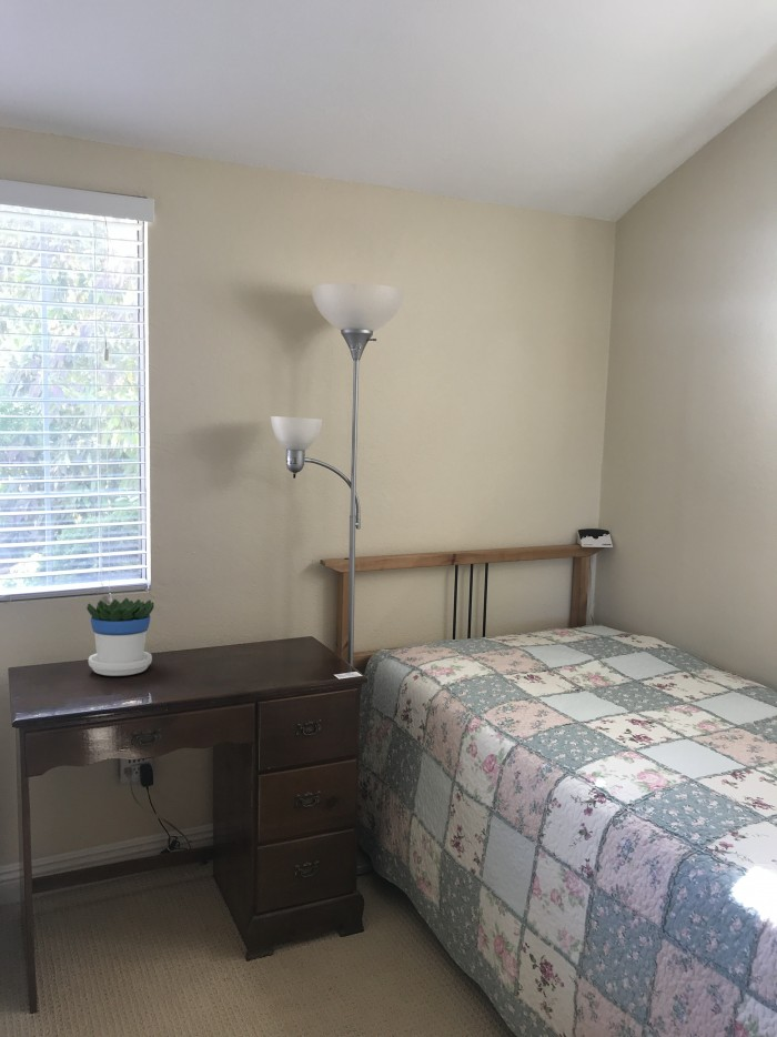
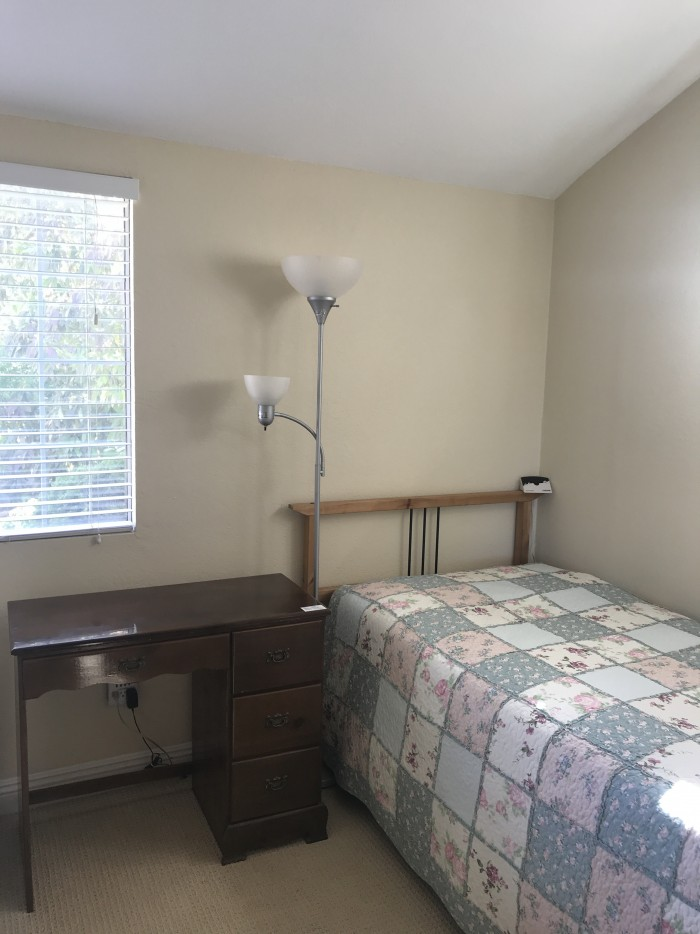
- flowerpot (120, 637)
